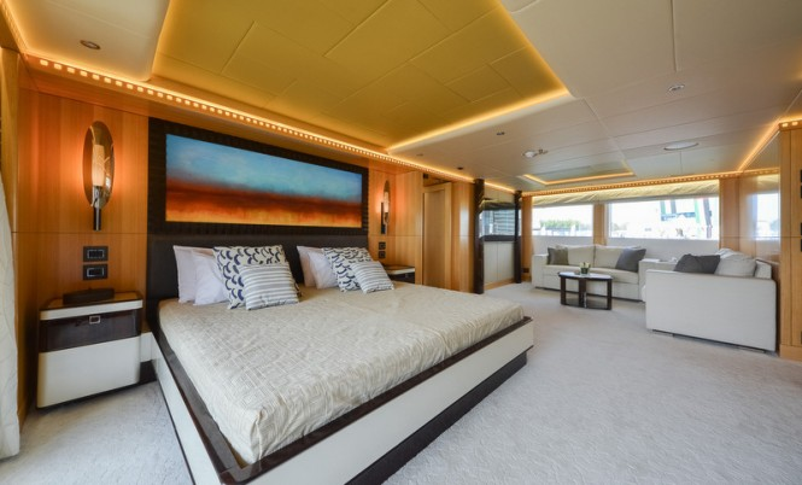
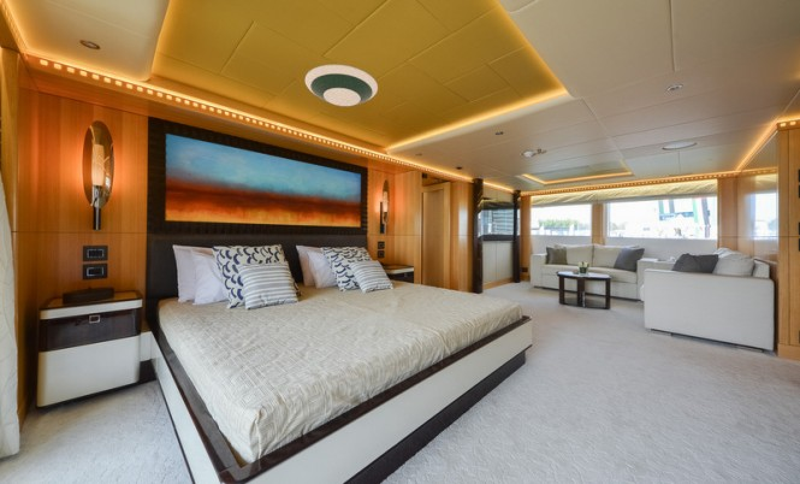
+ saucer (342, 94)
